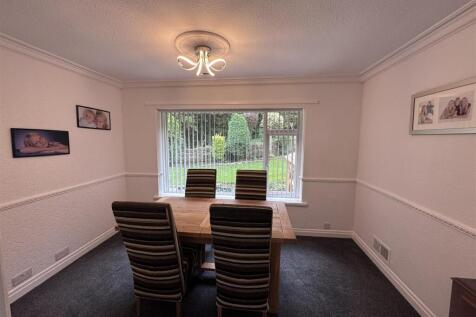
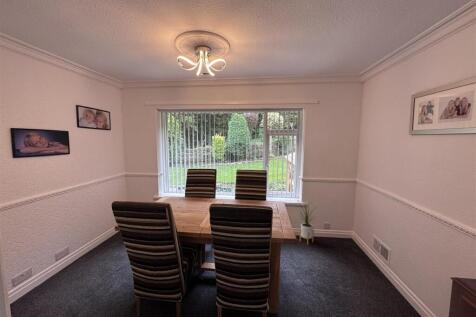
+ house plant (307, 219)
